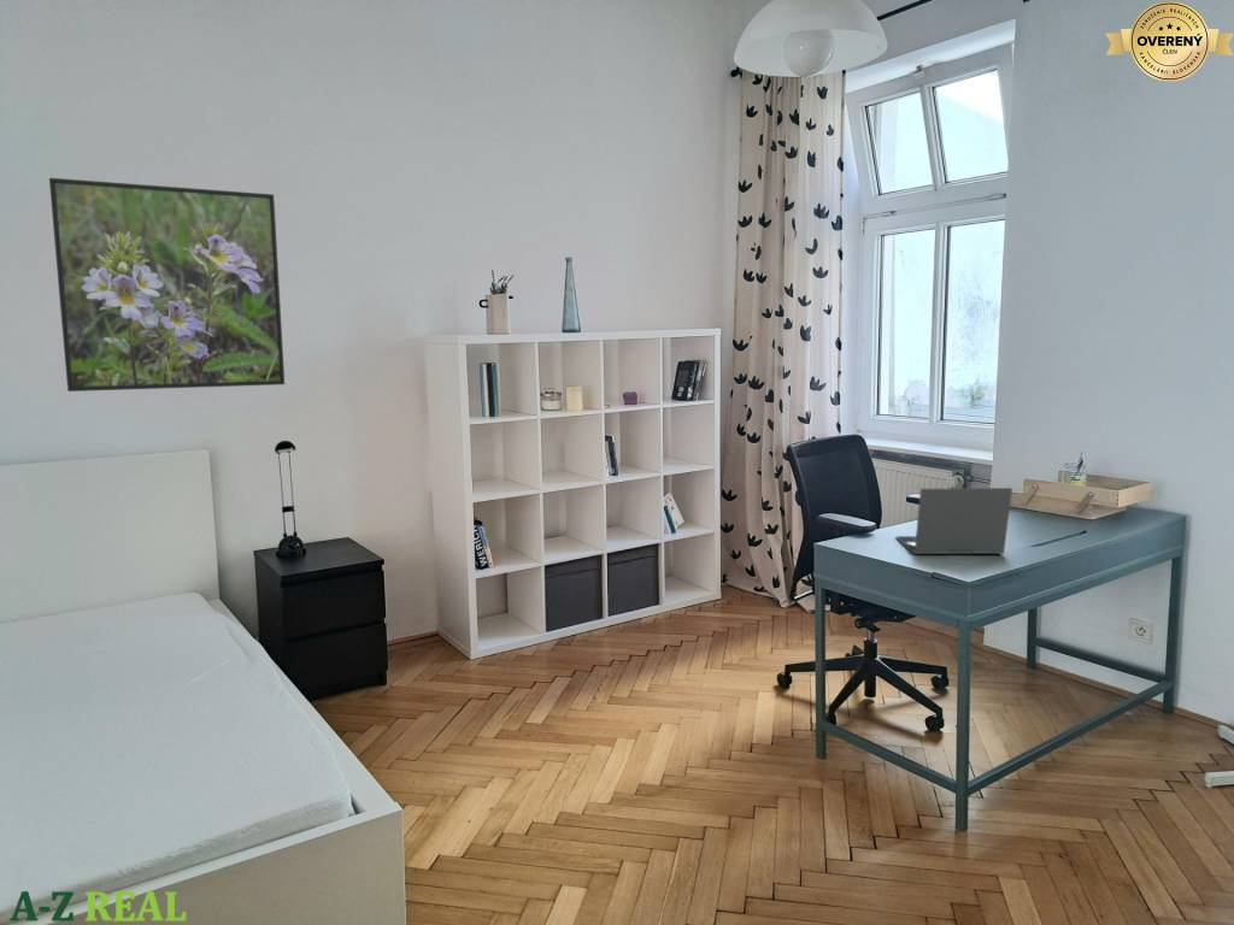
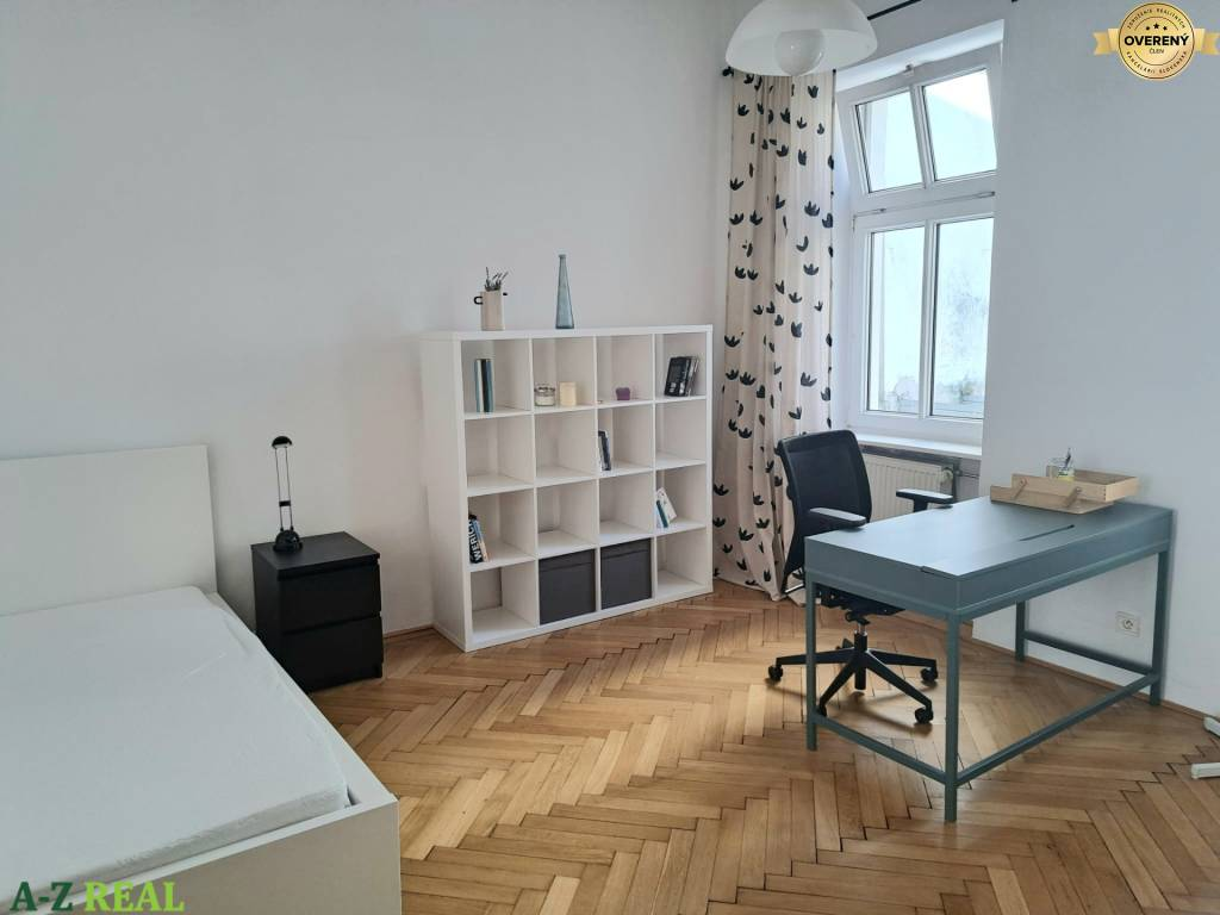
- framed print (175, 288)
- laptop (951, 514)
